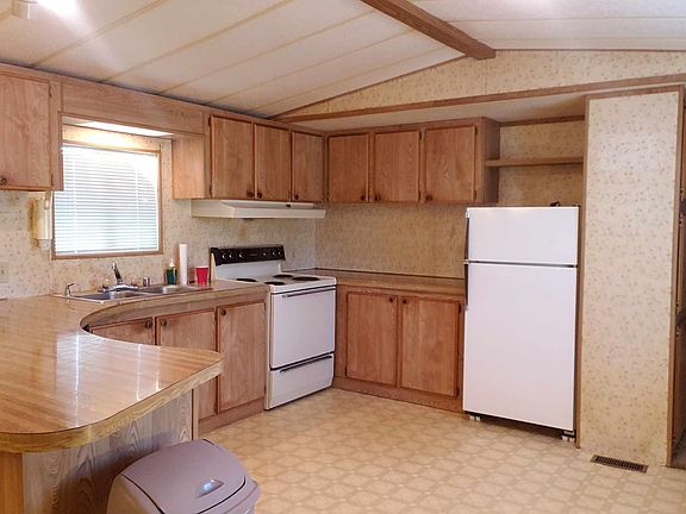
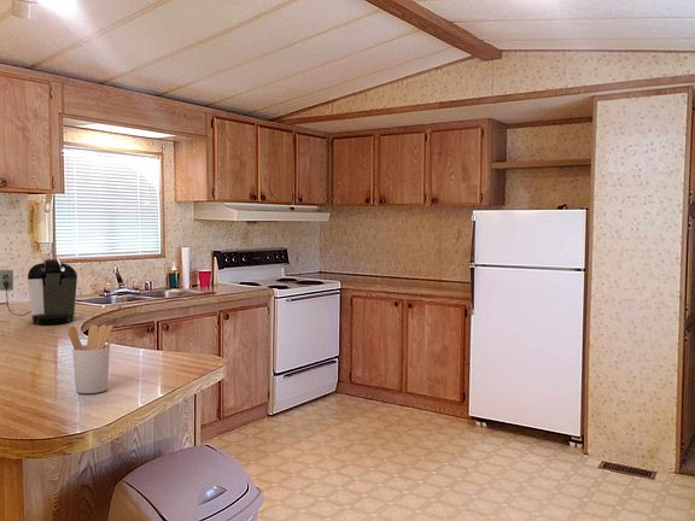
+ coffee maker (39, 291)
+ utensil holder (94, 356)
